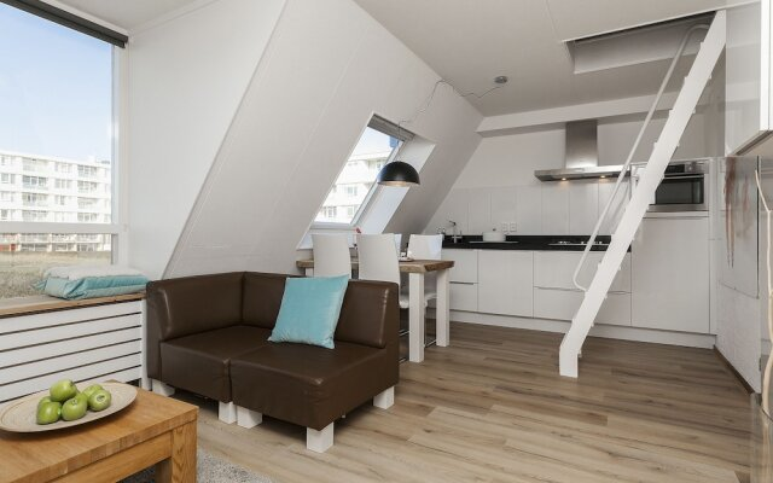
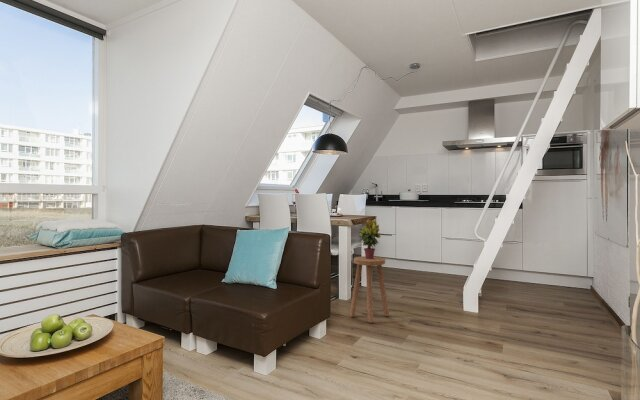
+ stool (369, 287)
+ potted plant (369, 238)
